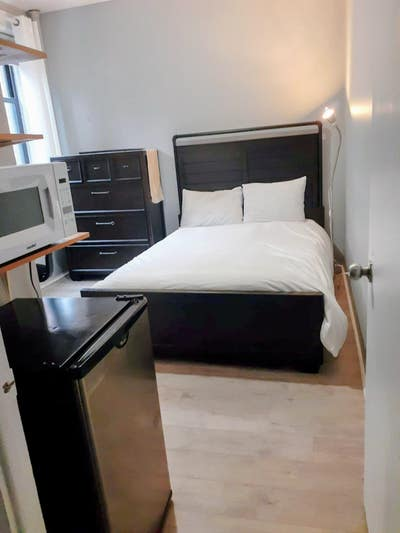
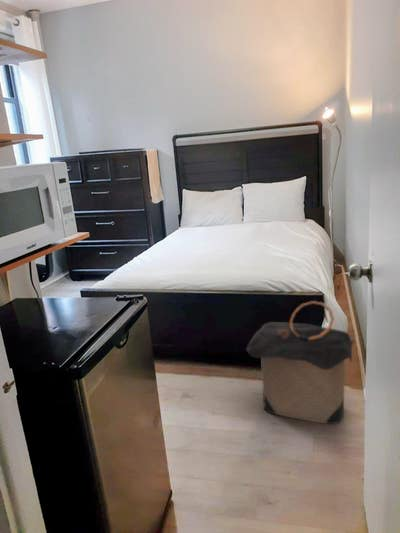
+ laundry hamper (299, 360)
